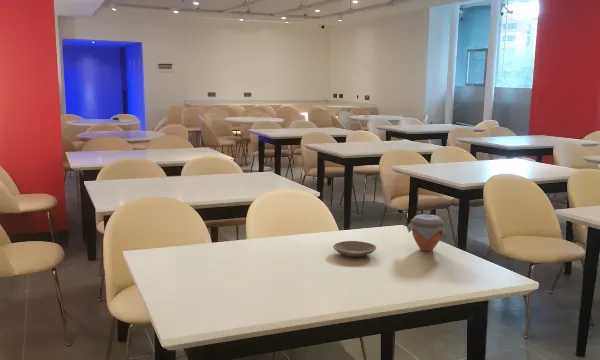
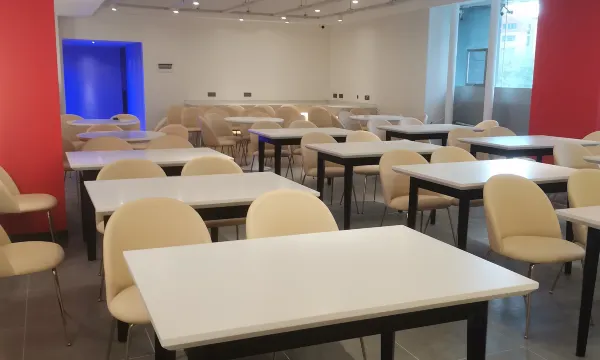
- jar (427, 233)
- plate (354, 250)
